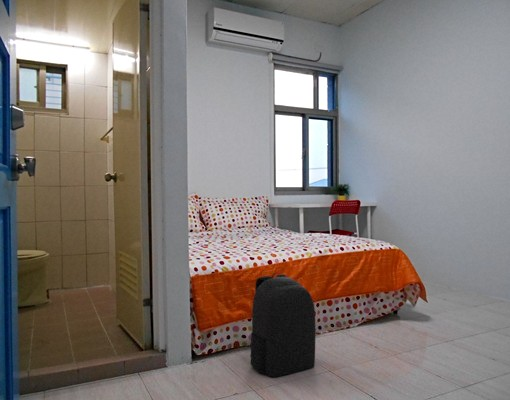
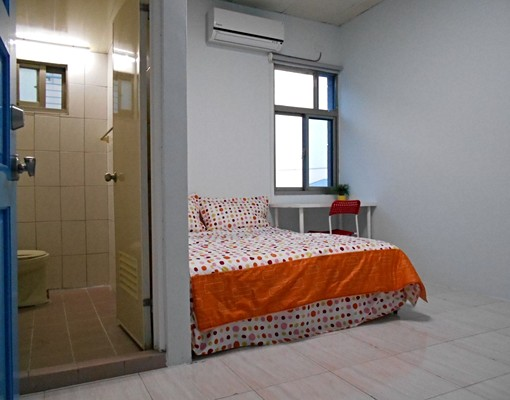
- backpack (279, 317)
